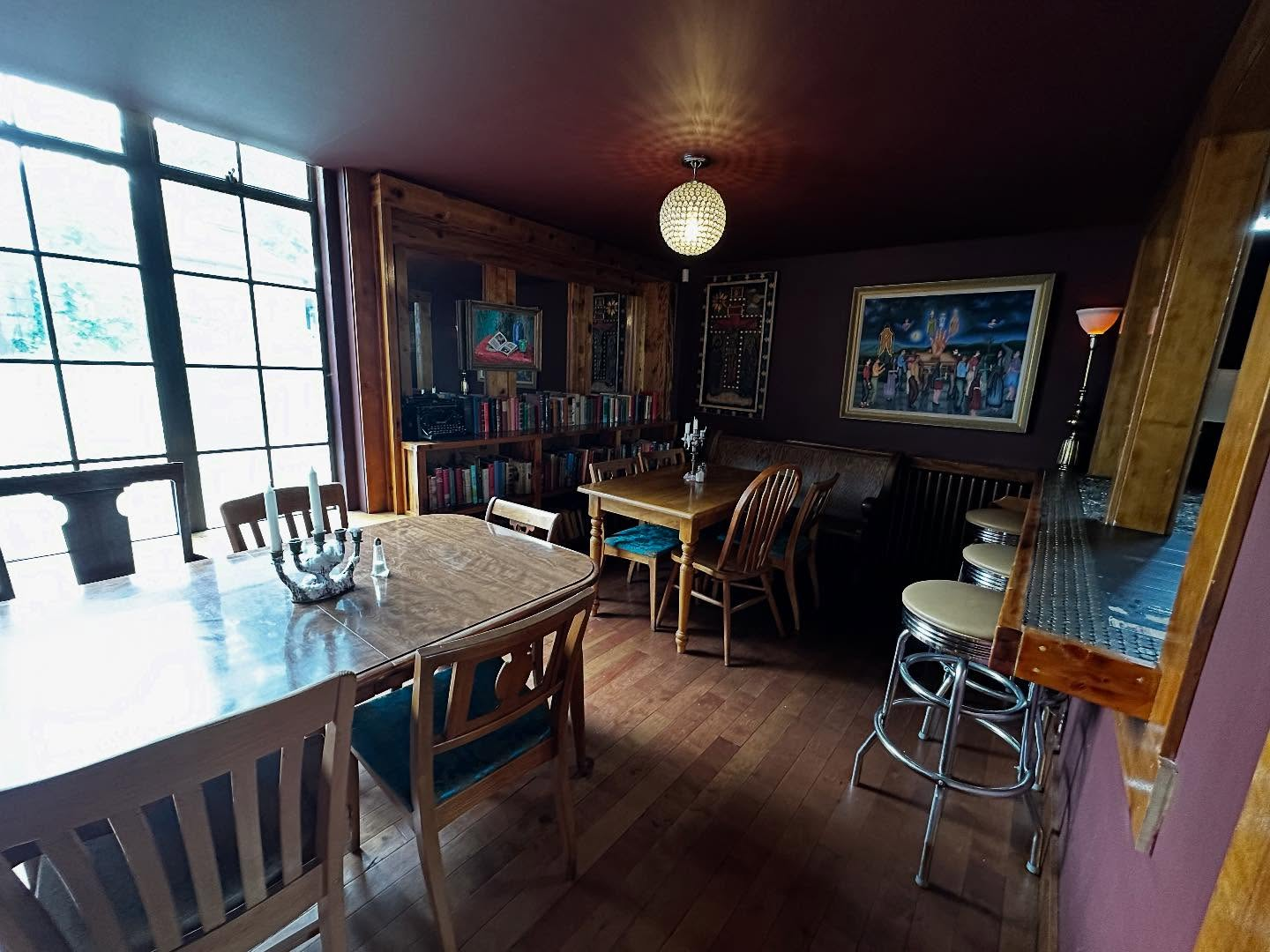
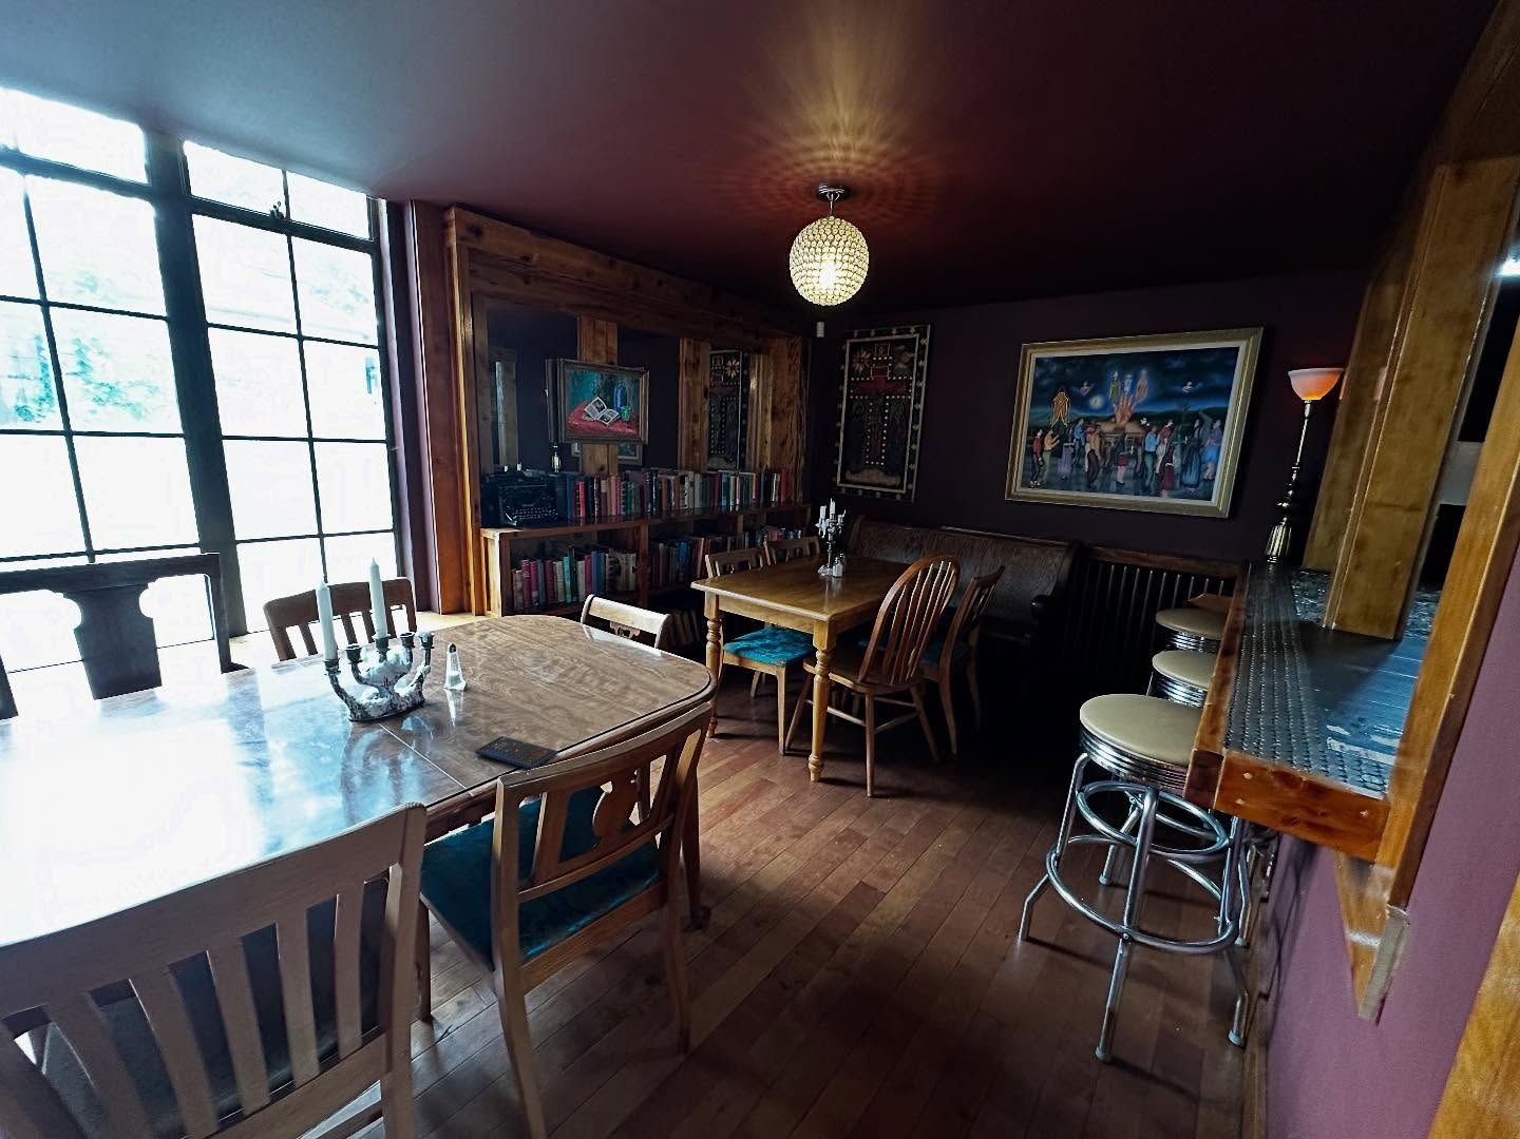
+ smartphone (516, 751)
